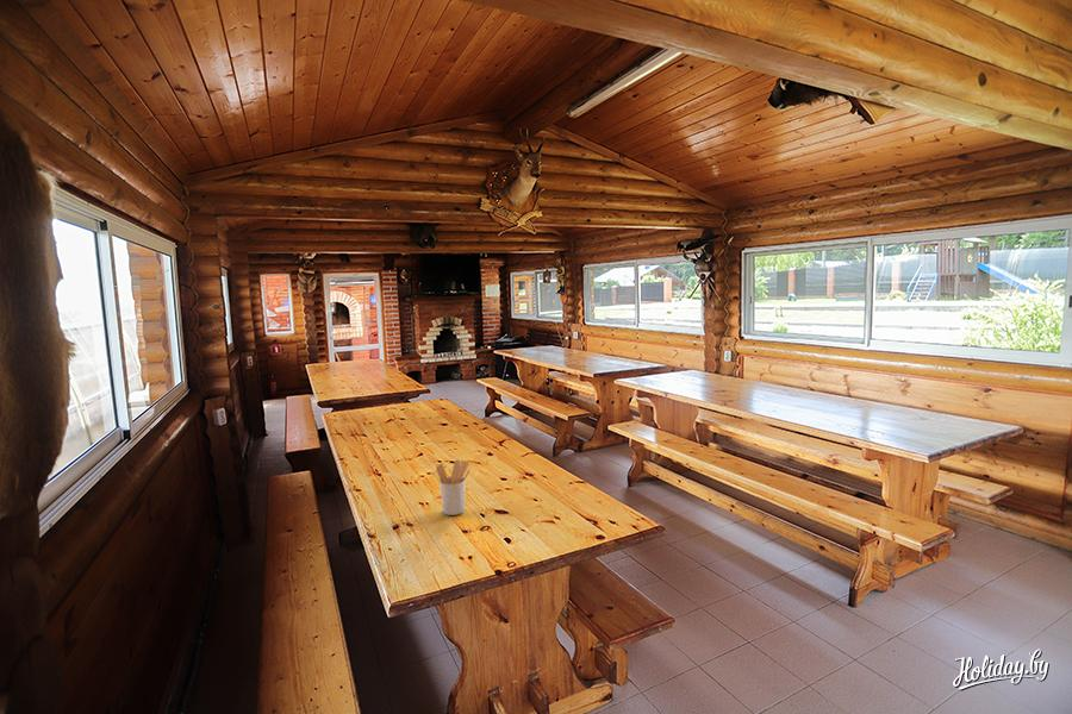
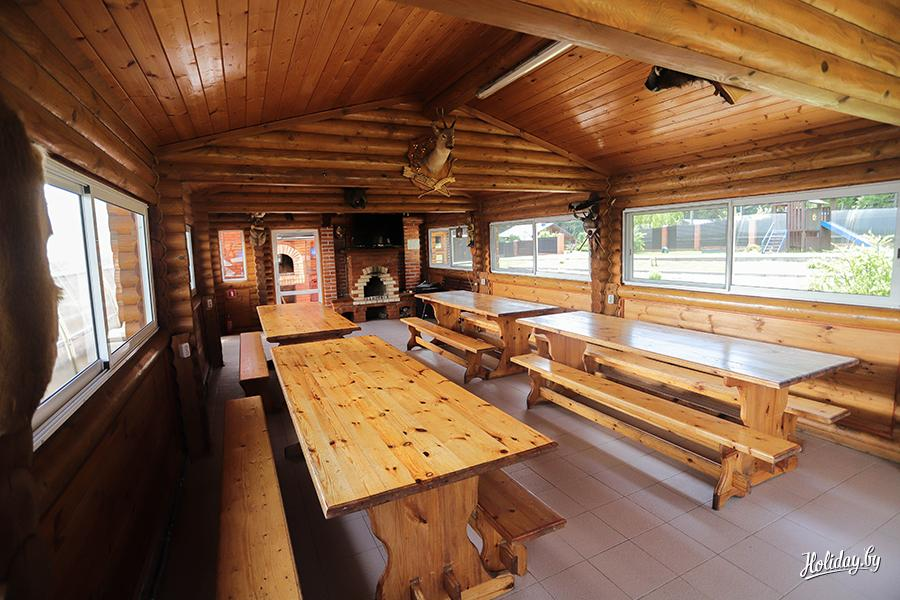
- utensil holder (455, 486)
